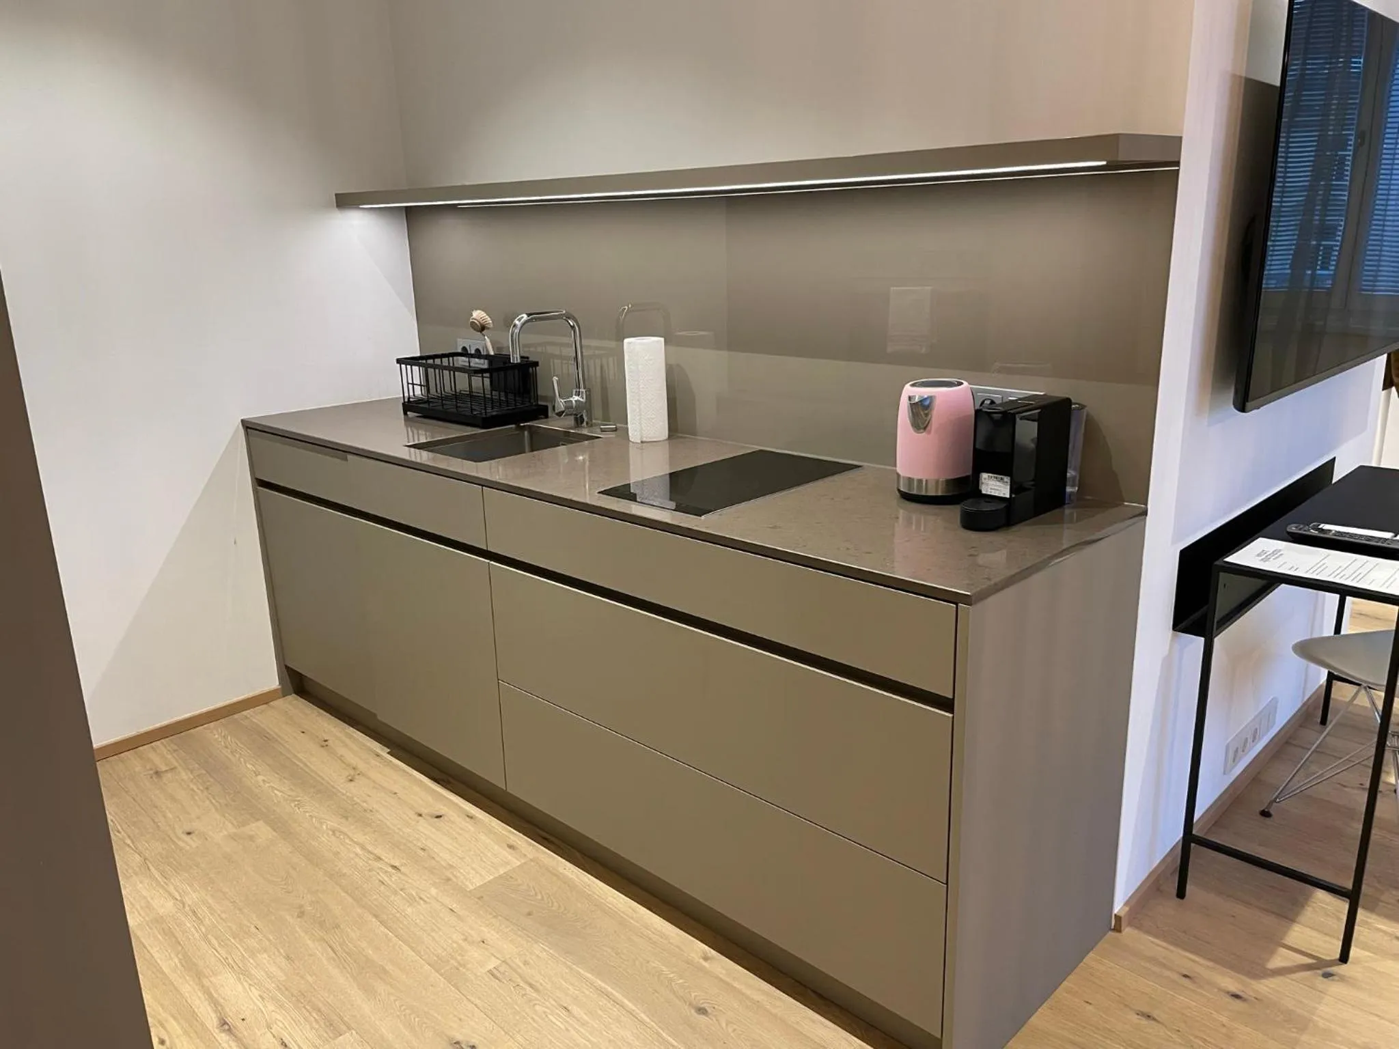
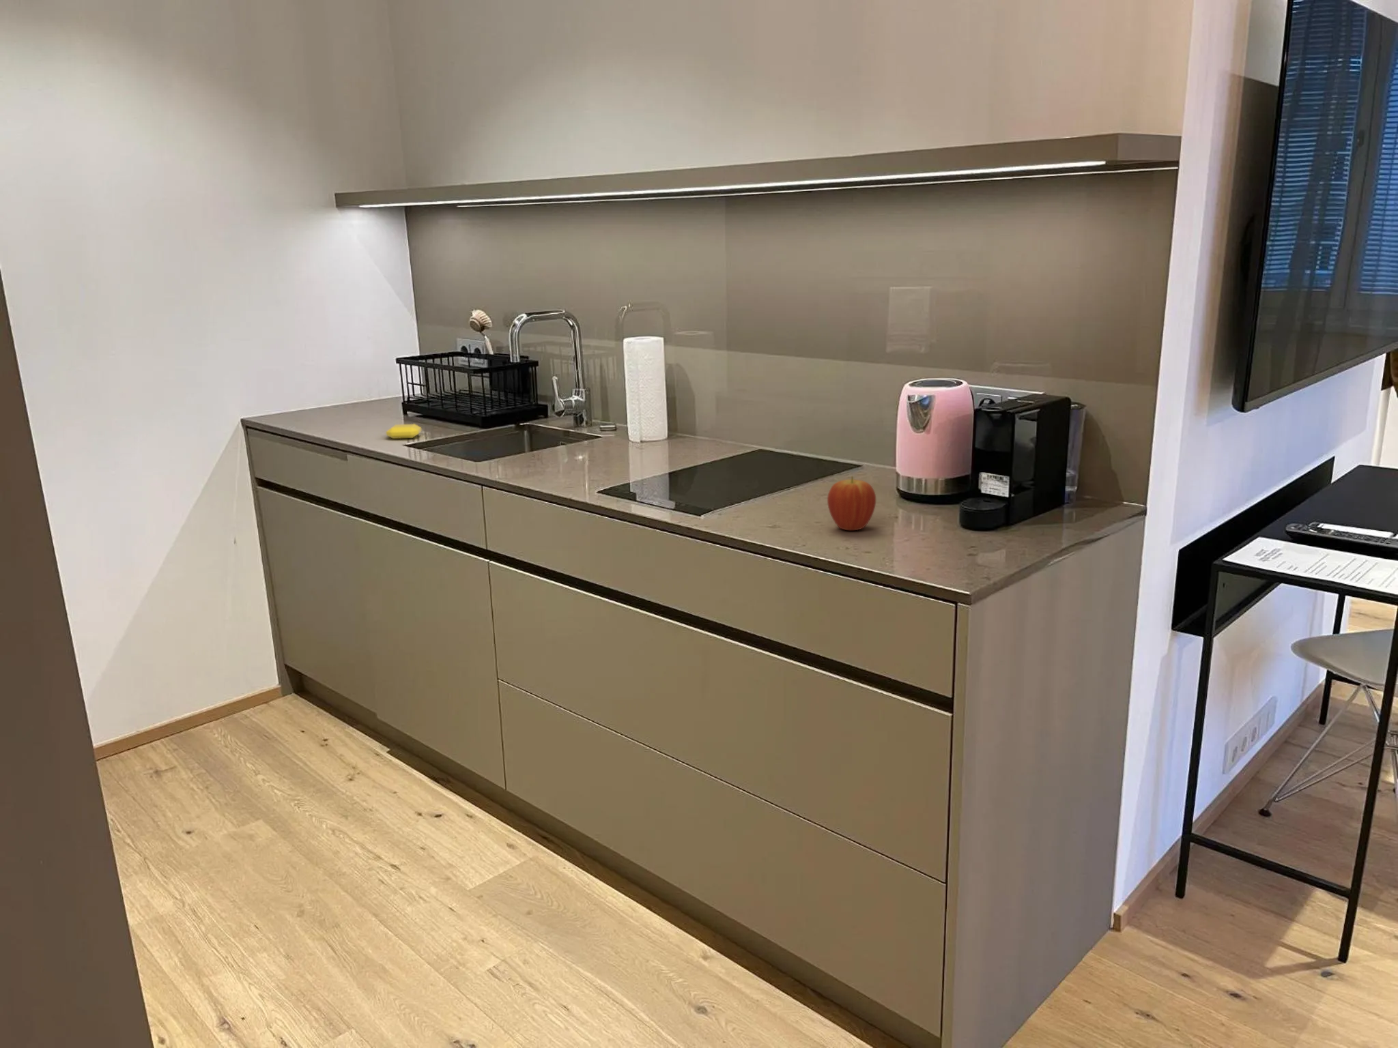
+ soap bar (403, 432)
+ fruit (852, 502)
